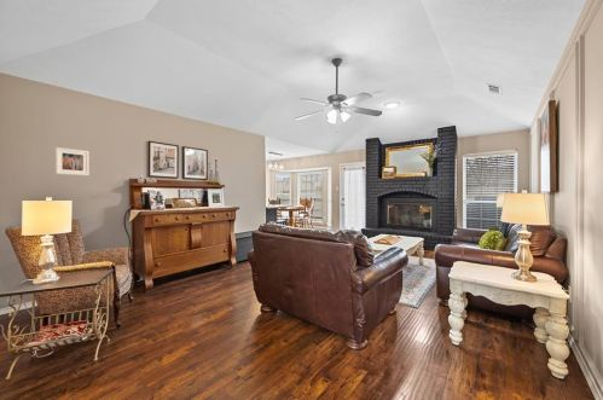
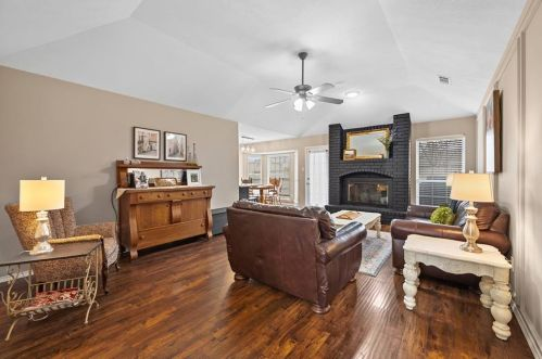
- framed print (73, 162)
